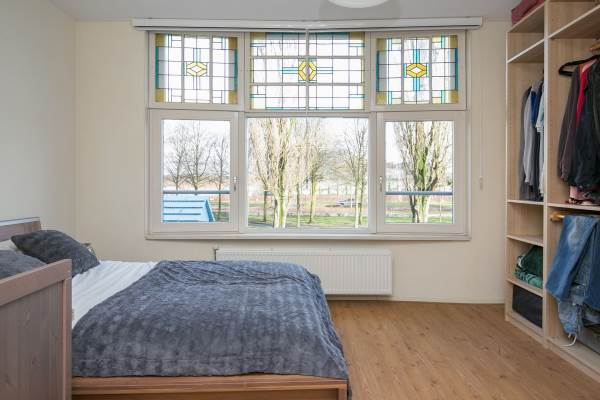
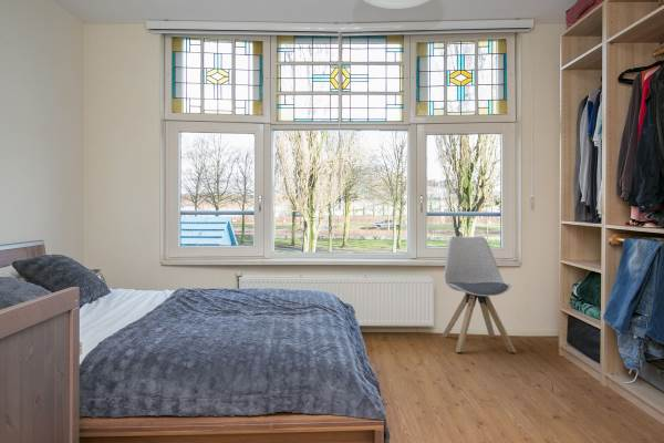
+ chair (476, 290)
